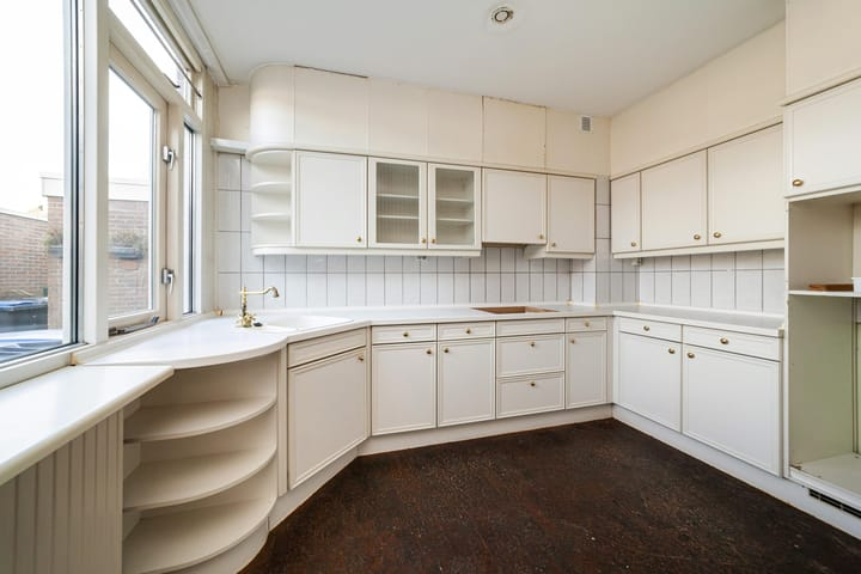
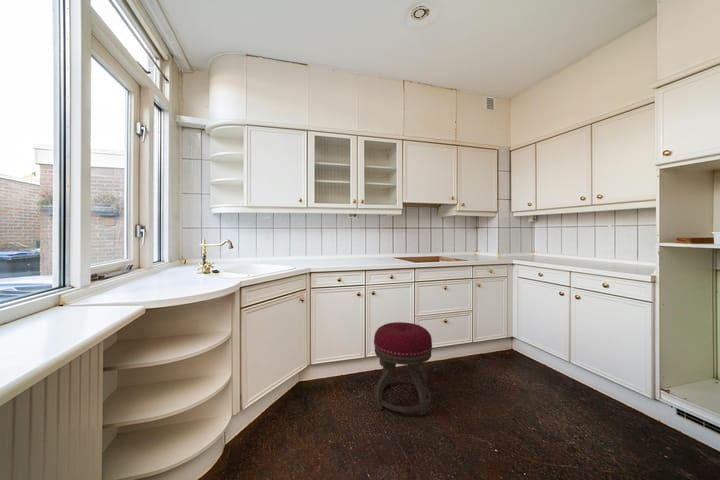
+ stool (402, 363)
